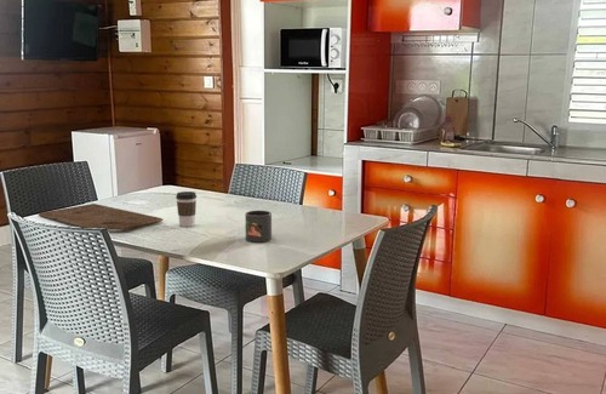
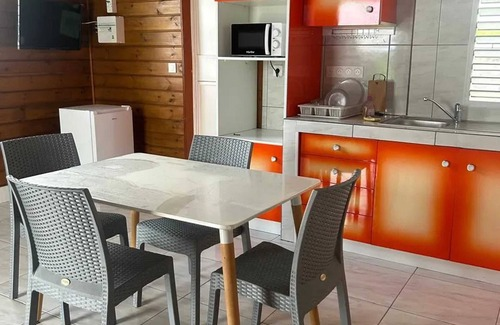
- cutting board (99, 217)
- mug (261, 224)
- coffee cup (187, 209)
